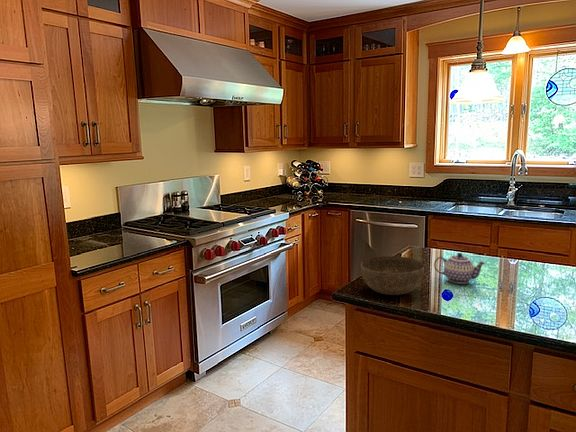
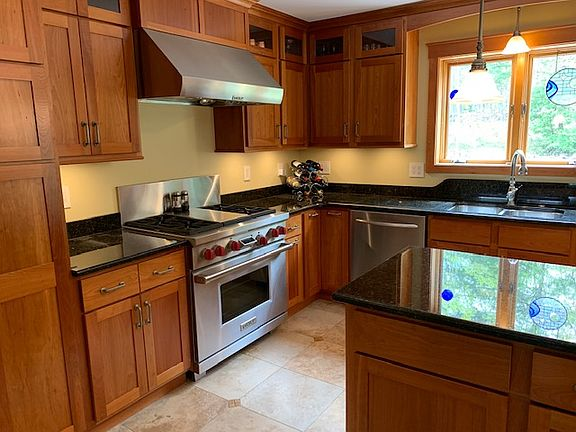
- teapot (459, 266)
- bowl (391, 277)
